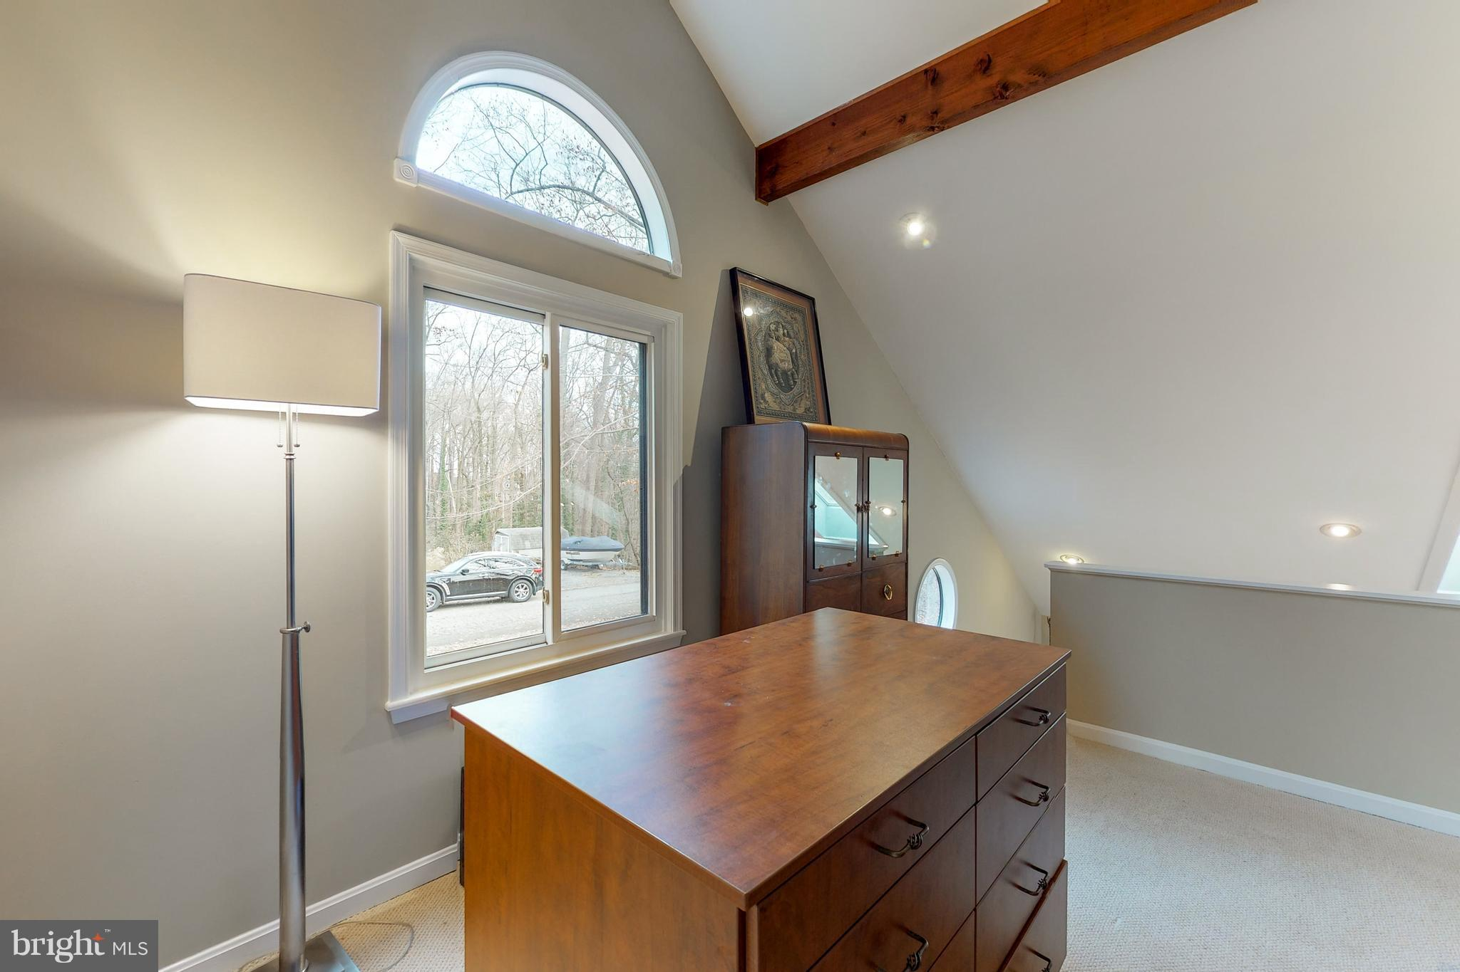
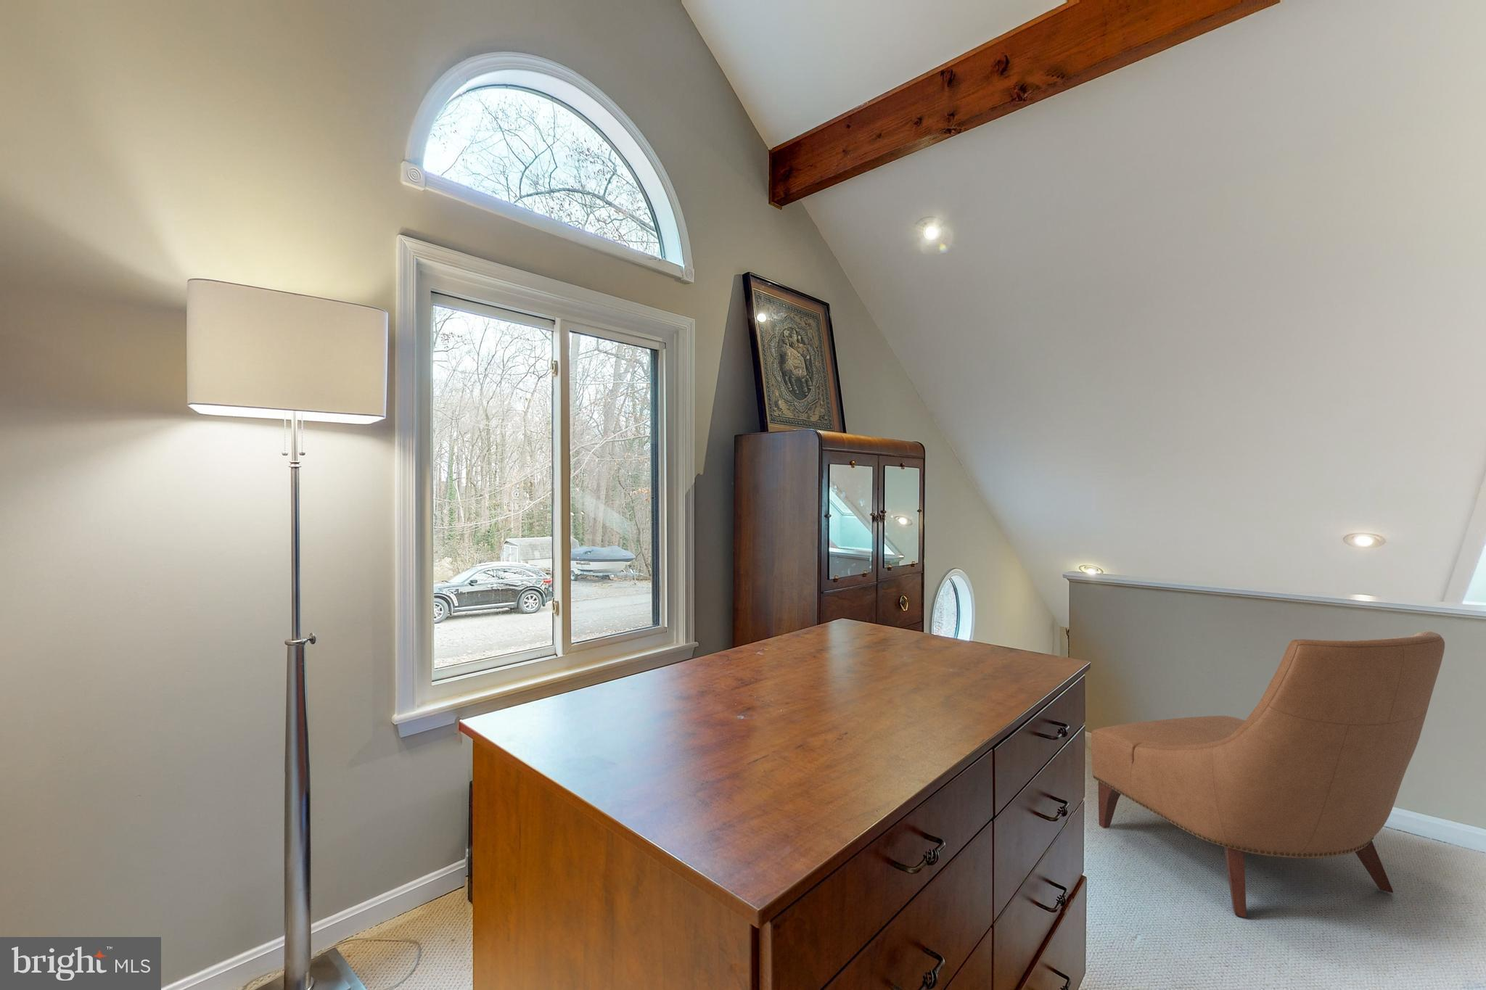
+ chair (1257, 742)
